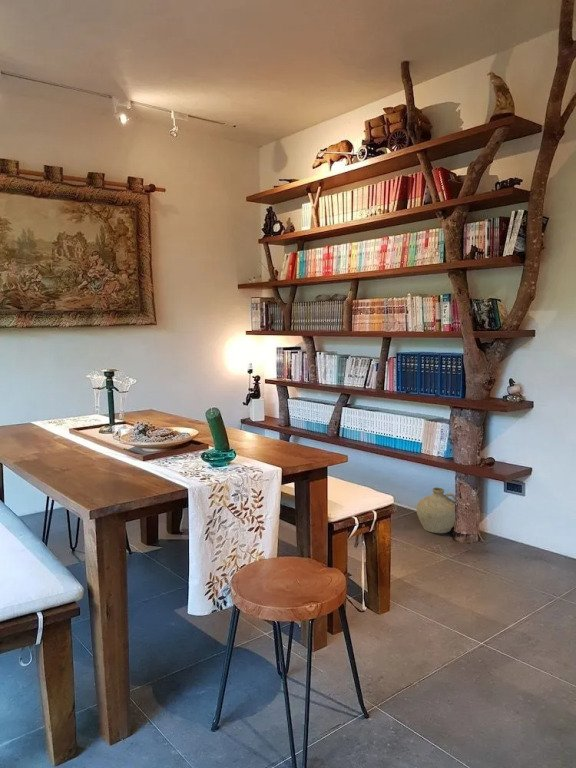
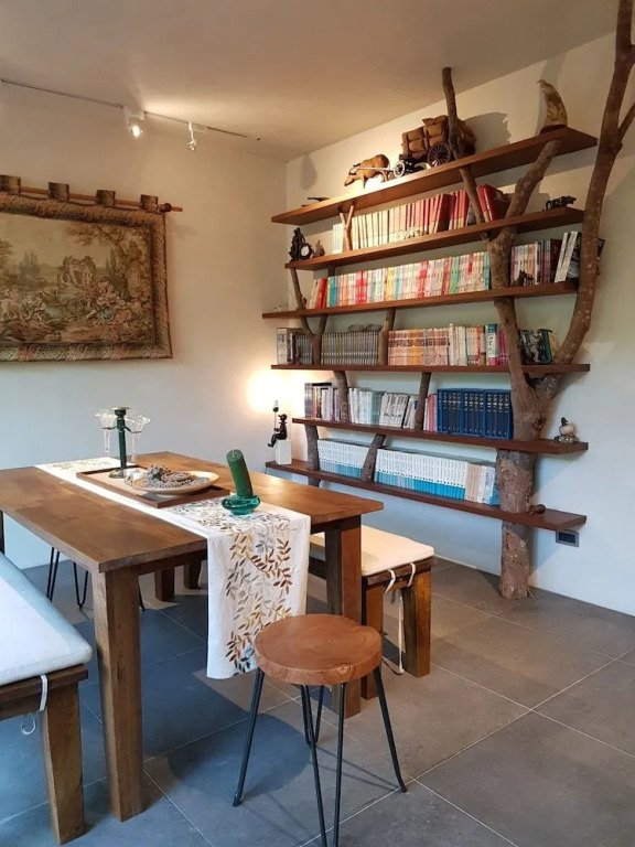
- ceramic jug (438, 508)
